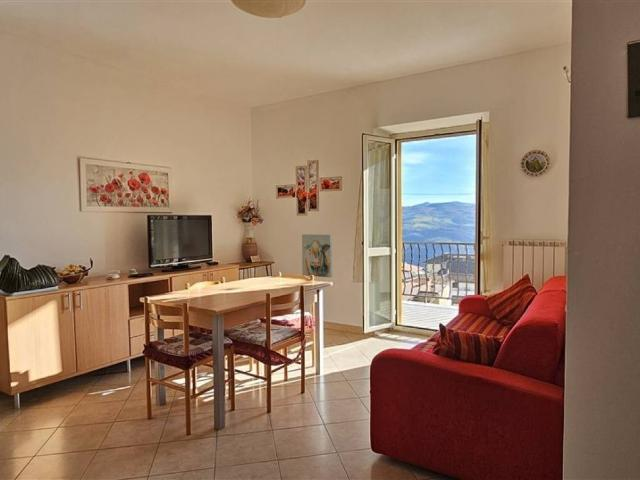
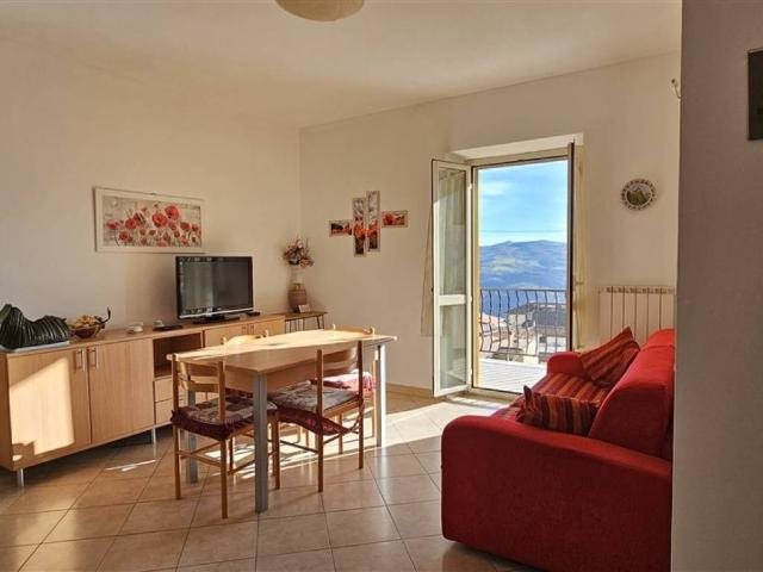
- wall art (316, 255)
